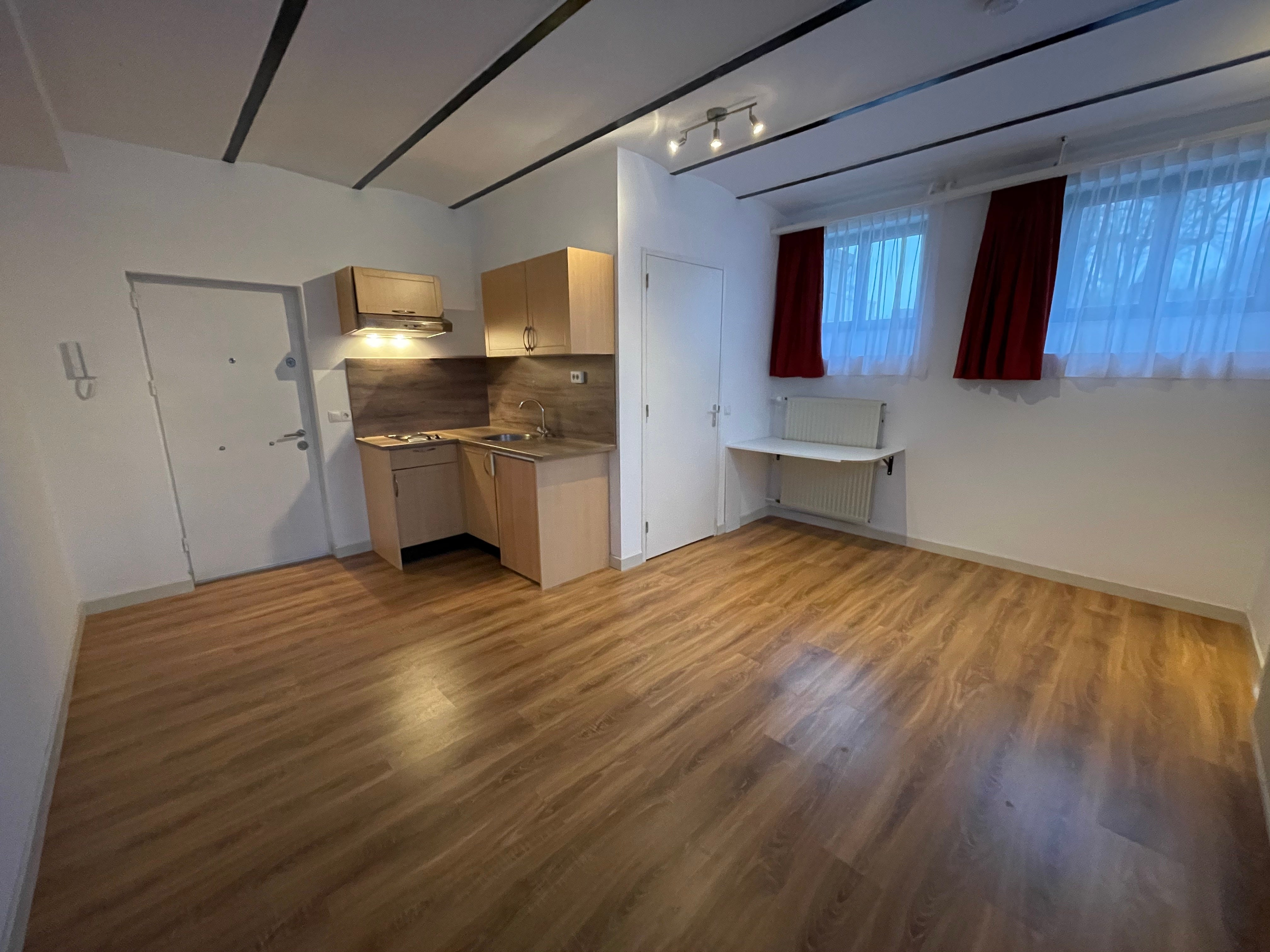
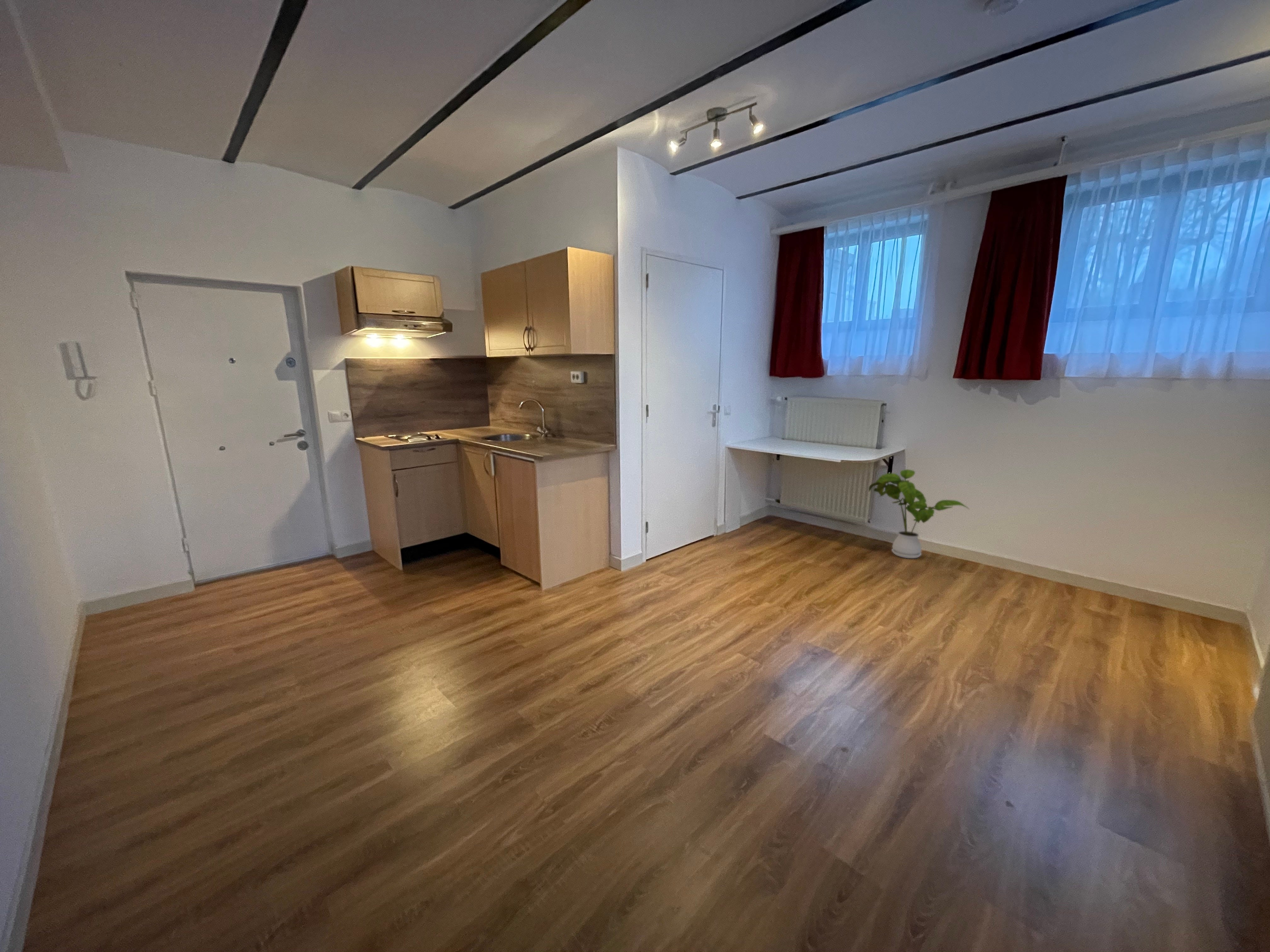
+ house plant (911, 513)
